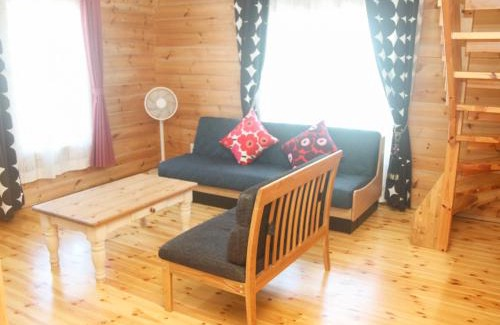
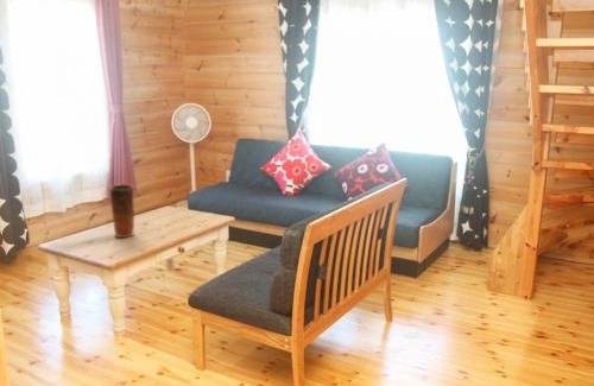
+ vase (122, 210)
